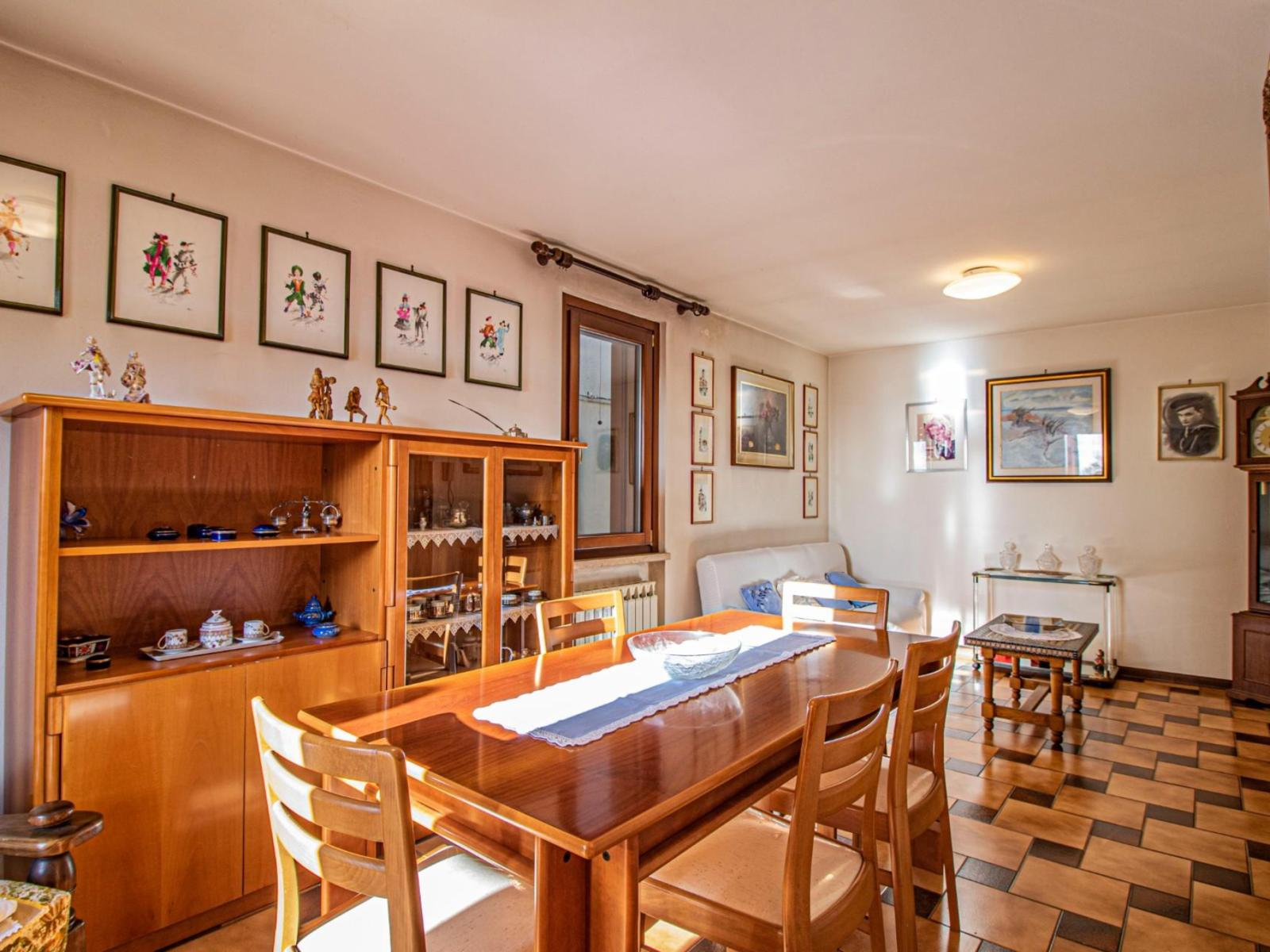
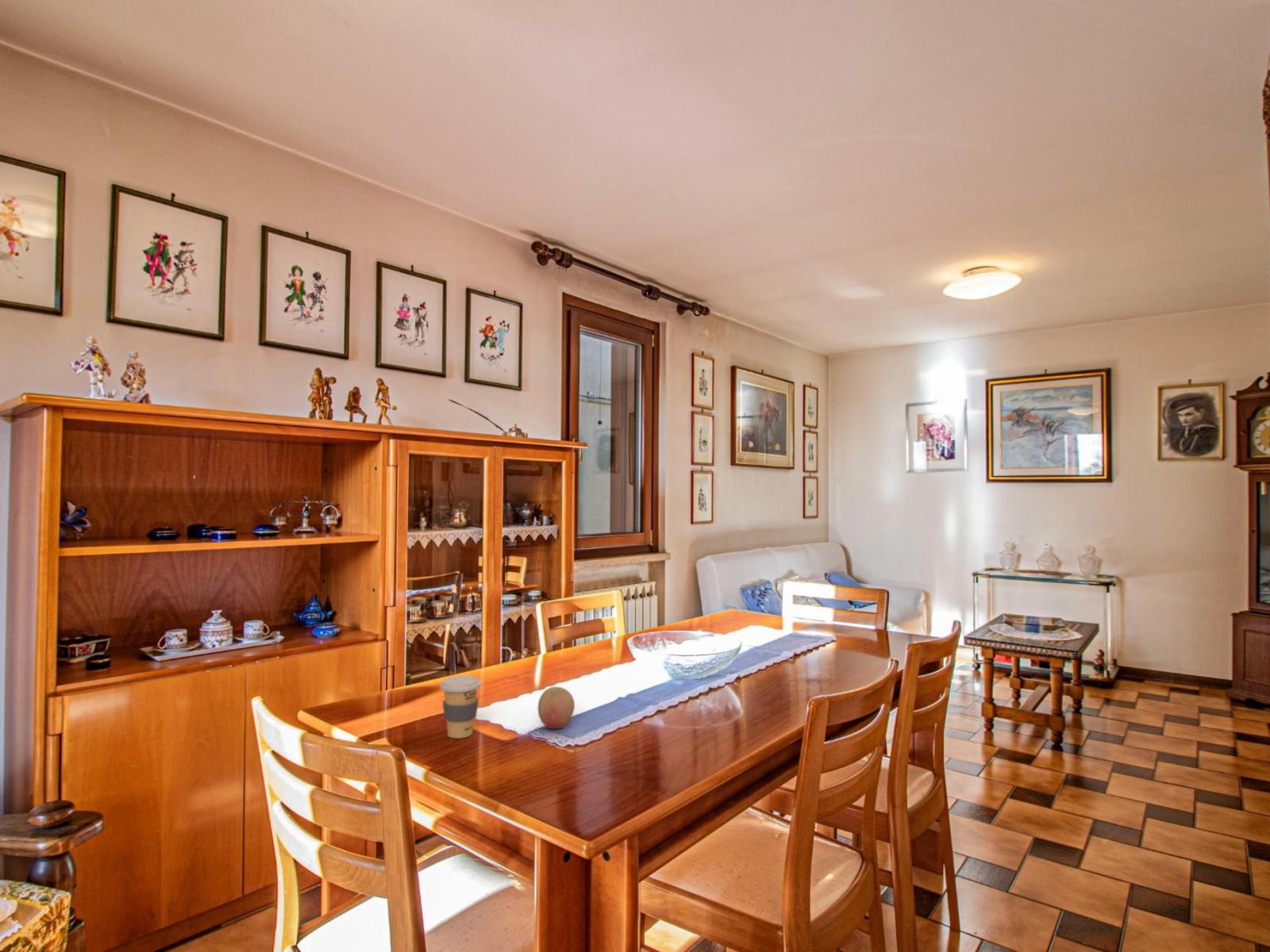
+ fruit (556, 707)
+ coffee cup (460, 707)
